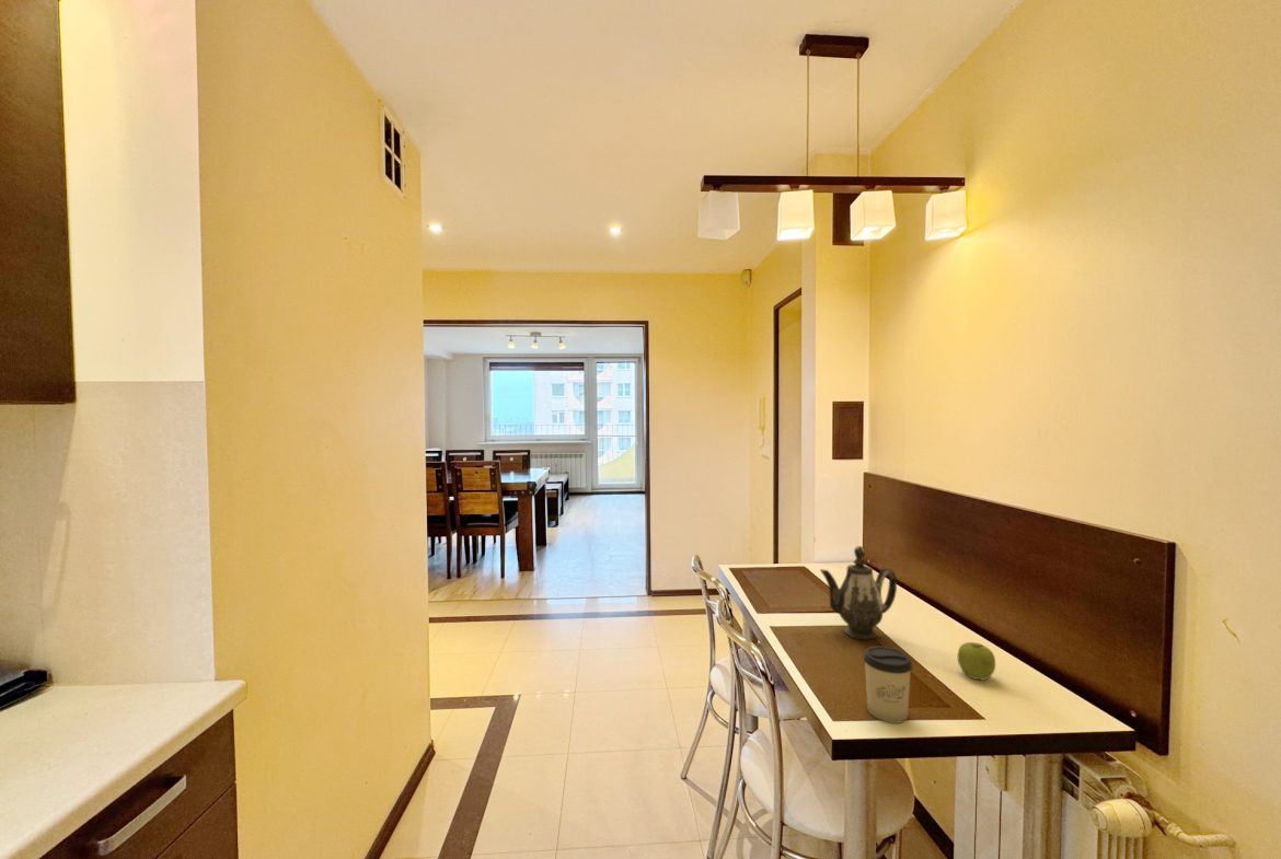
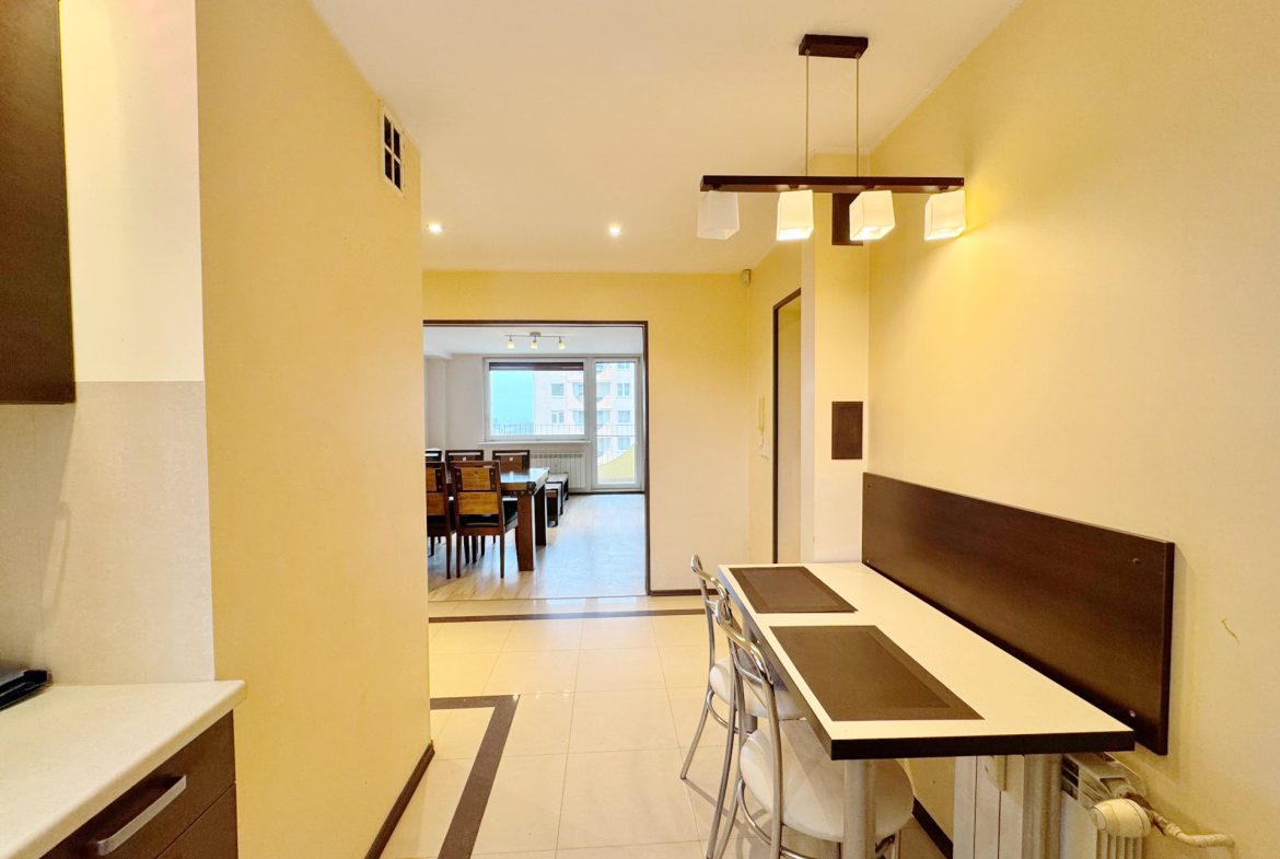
- fruit (976, 659)
- cup (887, 683)
- teapot (857, 590)
